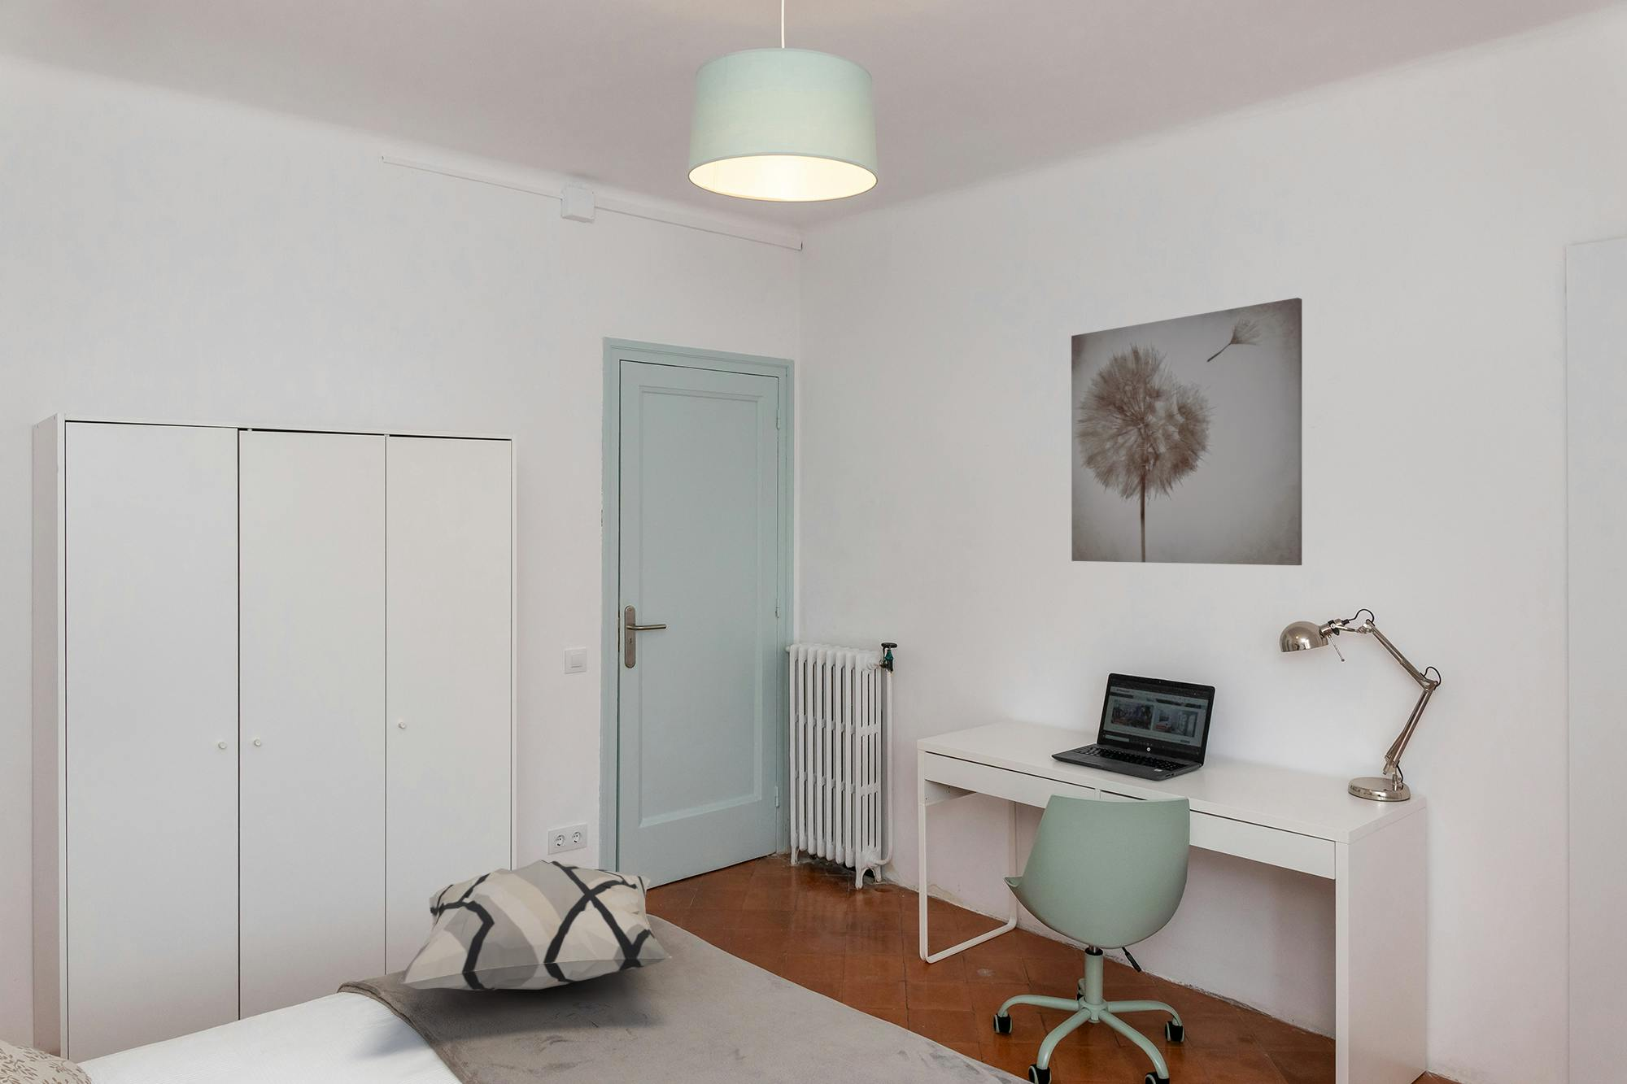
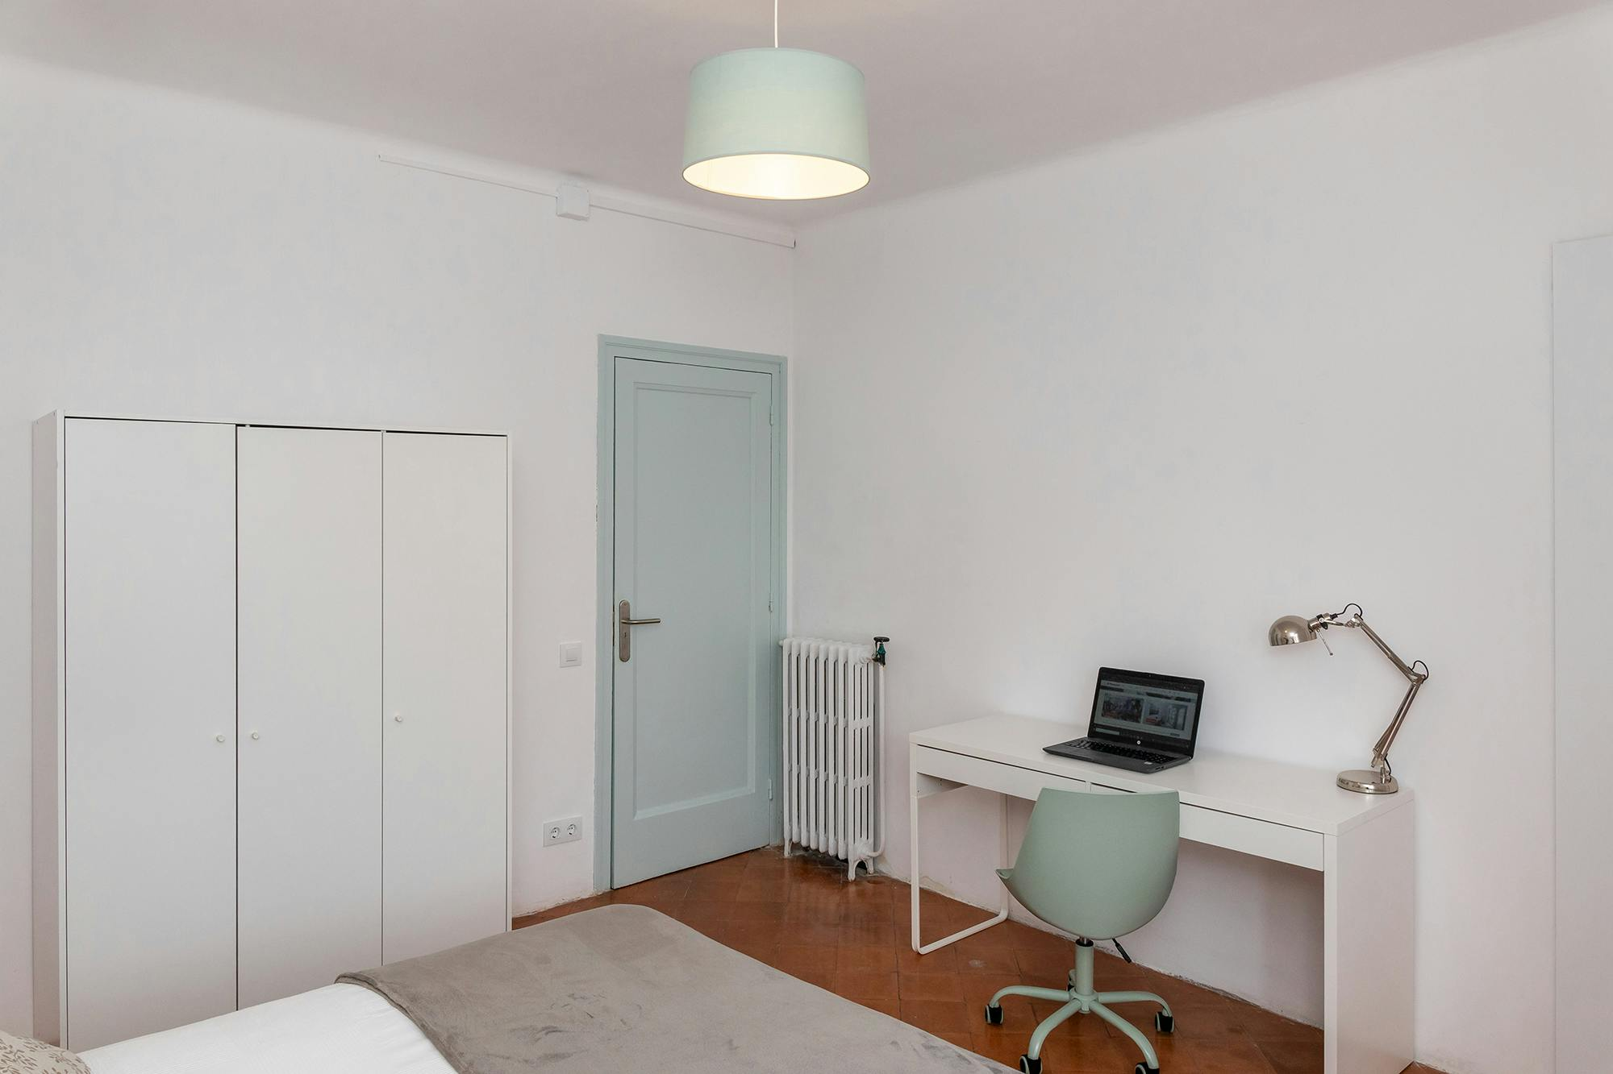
- decorative pillow (541, 924)
- wall art (1177, 440)
